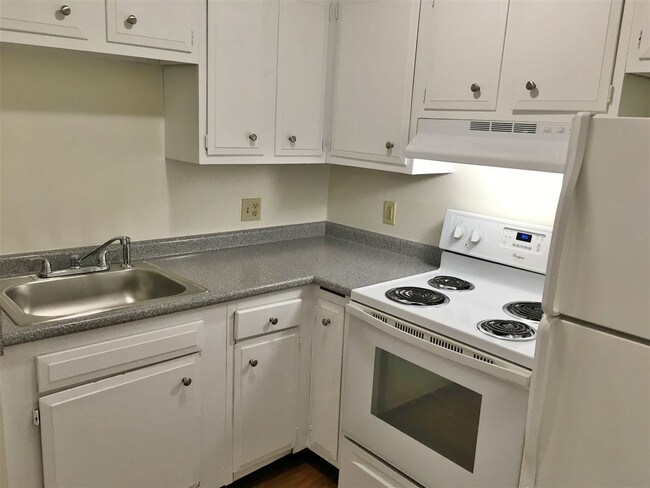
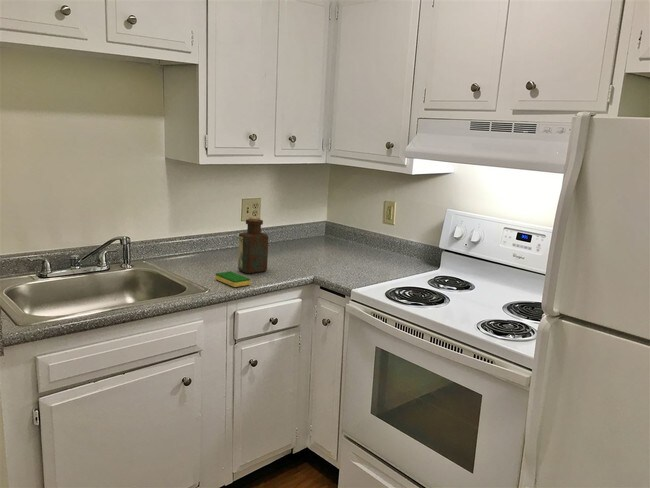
+ bottle (253, 244)
+ dish sponge (232, 278)
